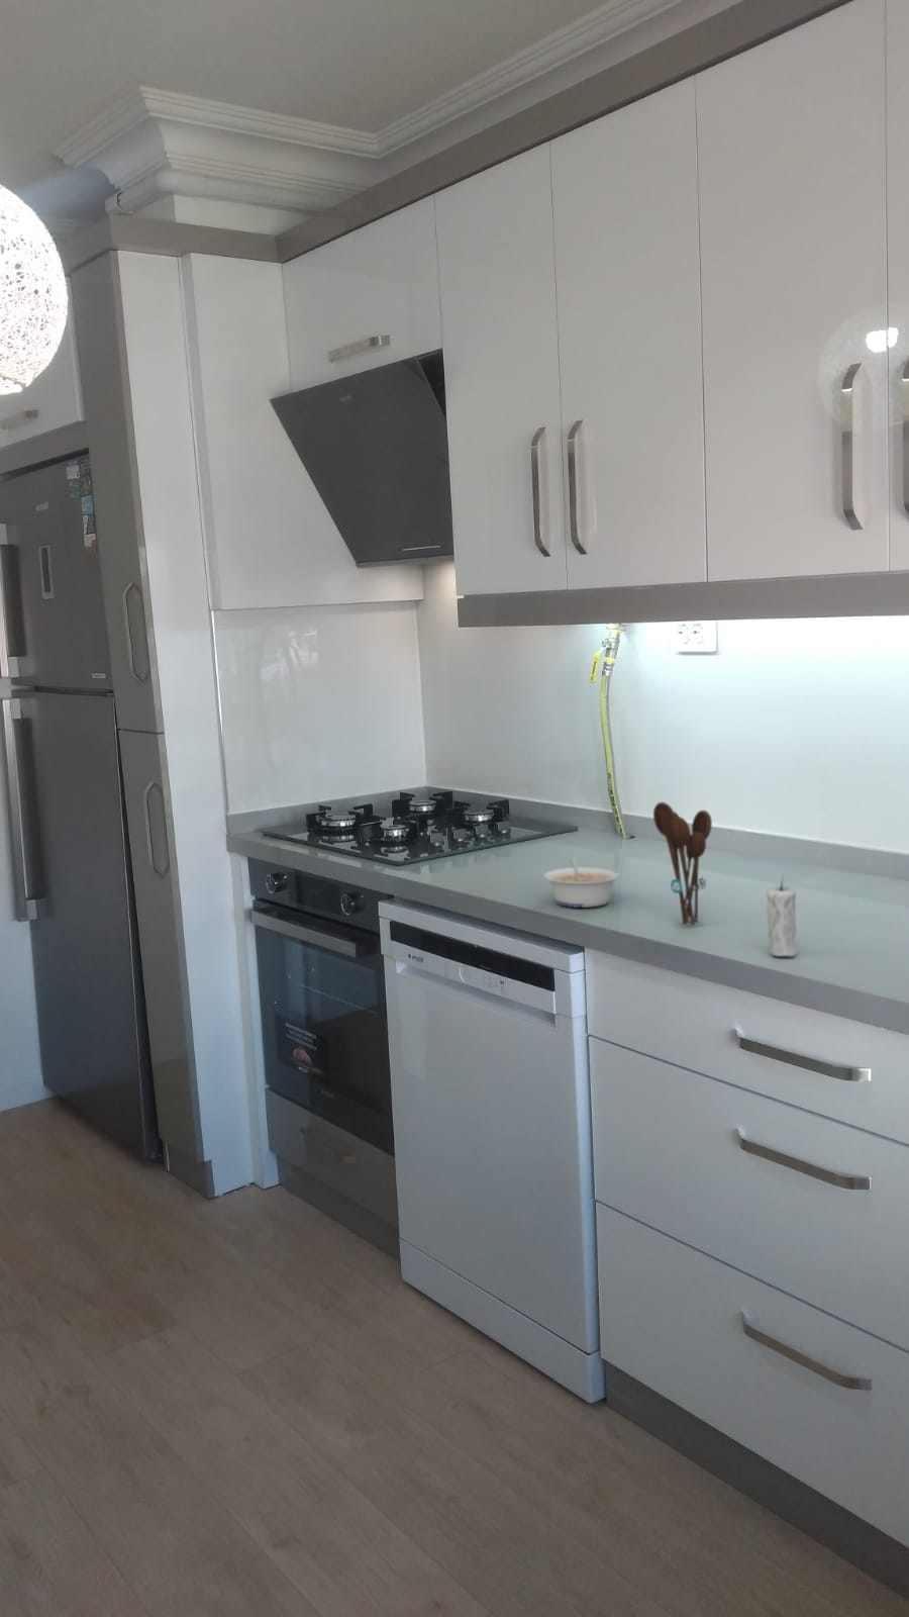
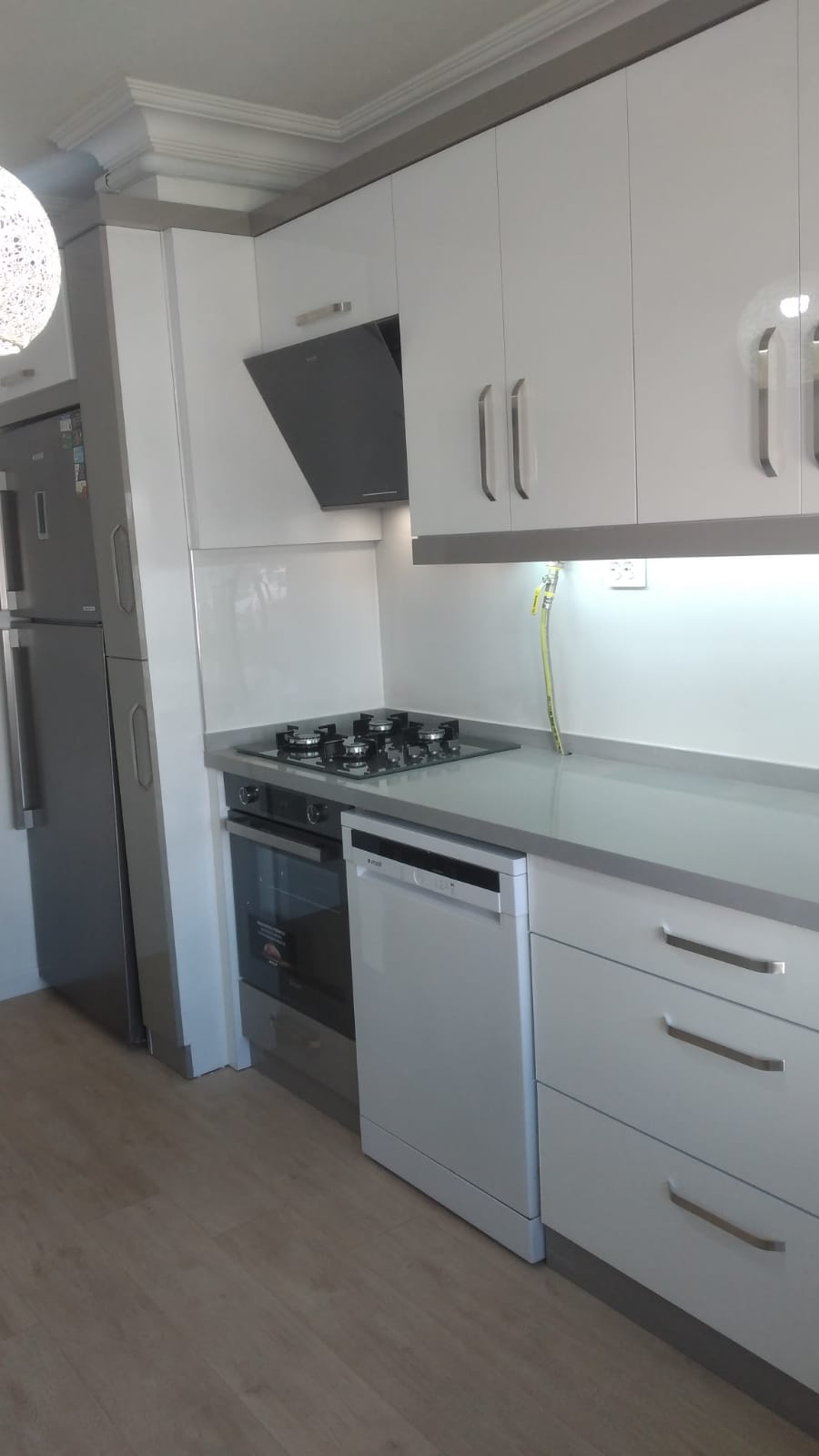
- utensil holder (683, 862)
- candle (780, 914)
- legume (578, 884)
